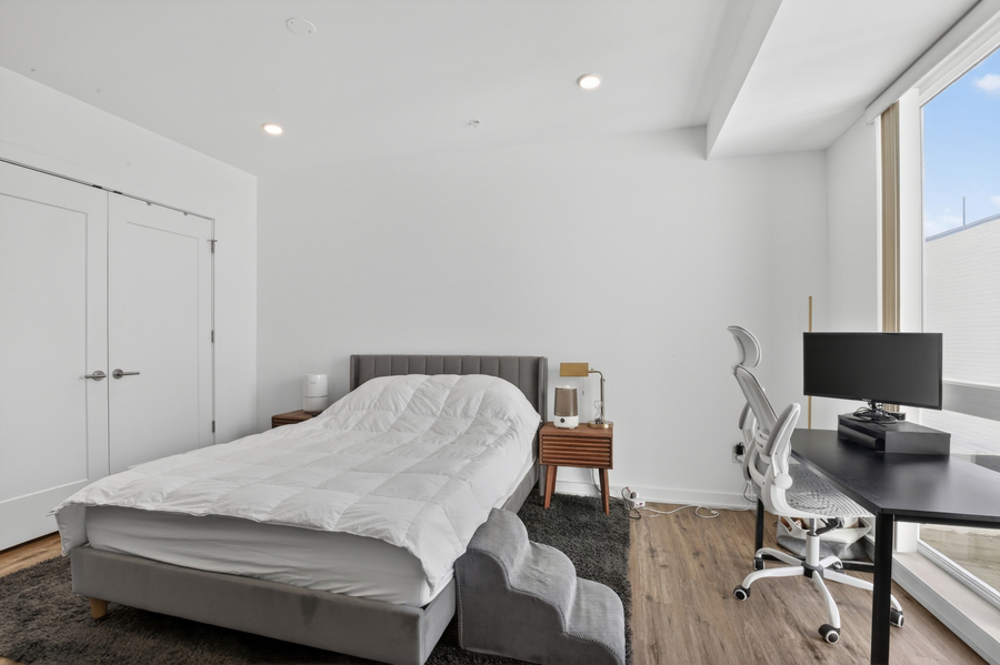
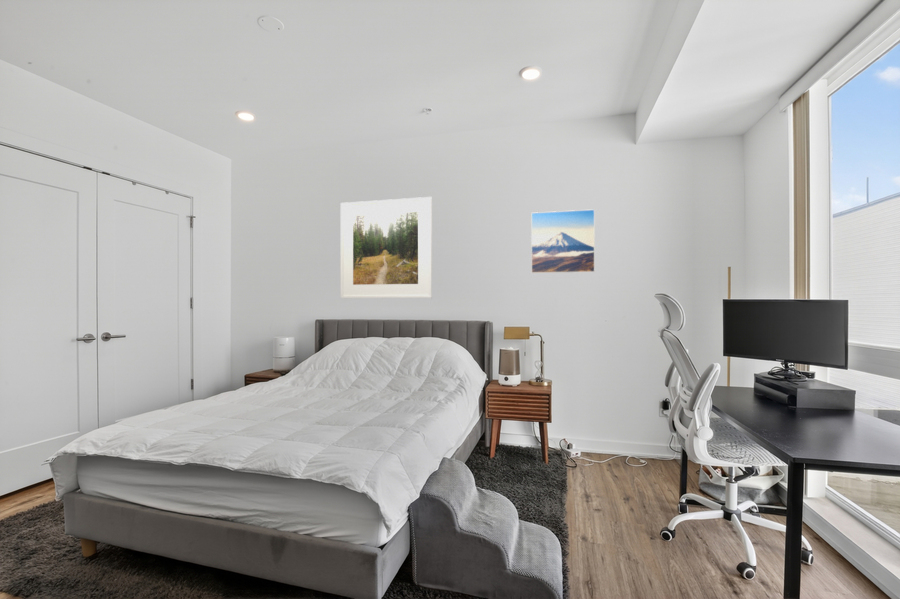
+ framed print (562, 242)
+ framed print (385, 249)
